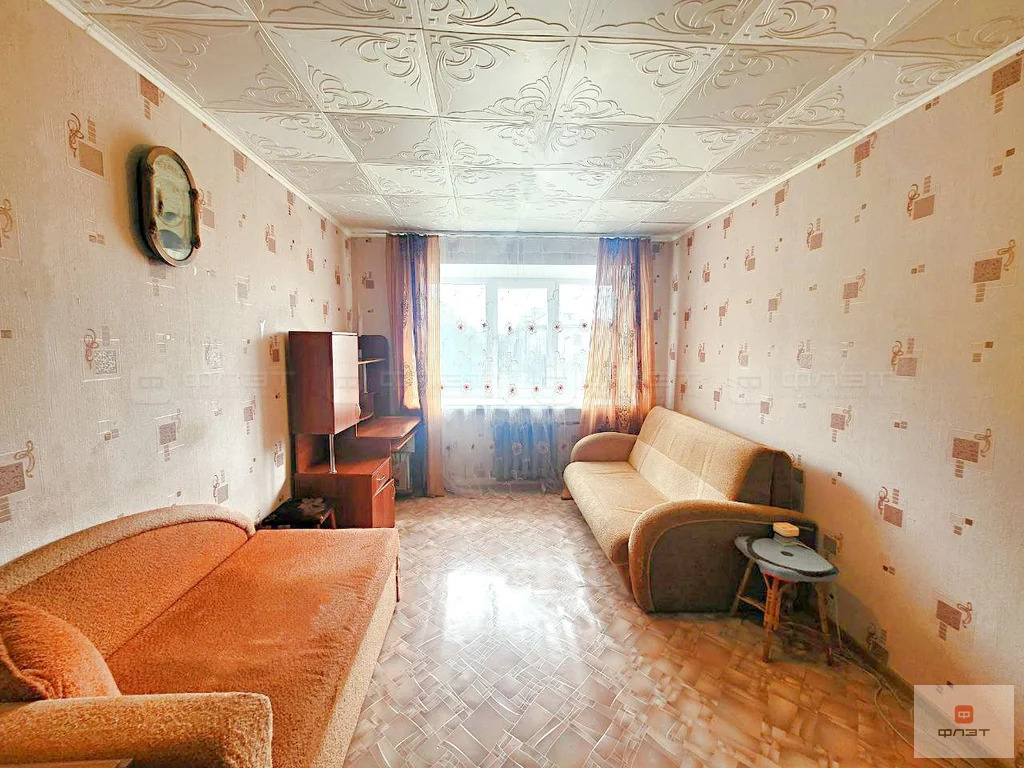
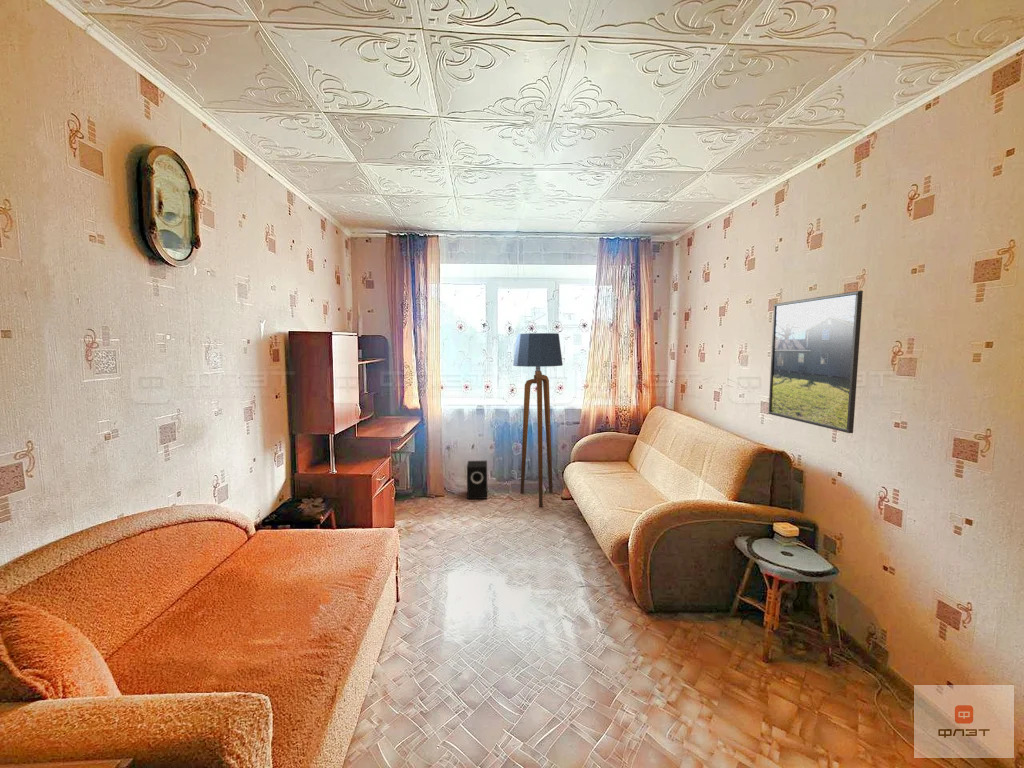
+ speaker (477, 479)
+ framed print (808, 361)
+ floor lamp (538, 417)
